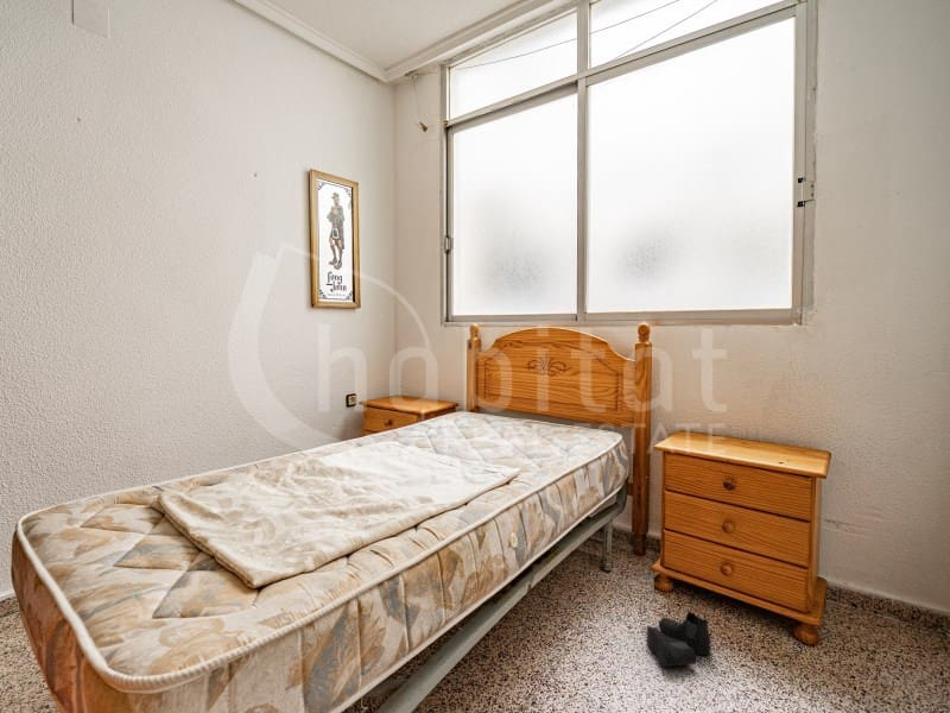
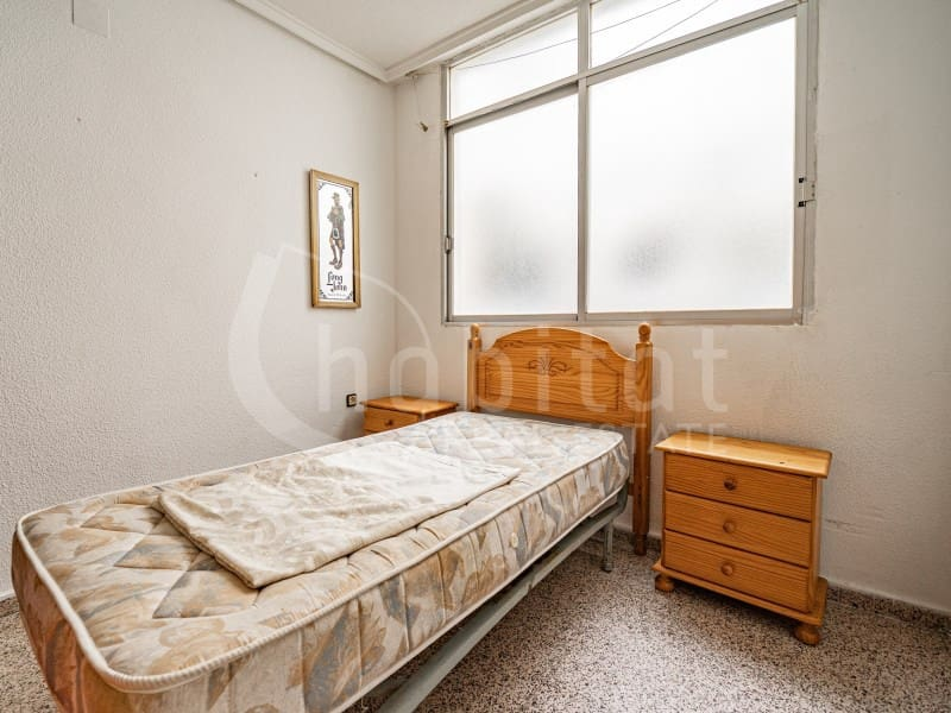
- boots (673, 635)
